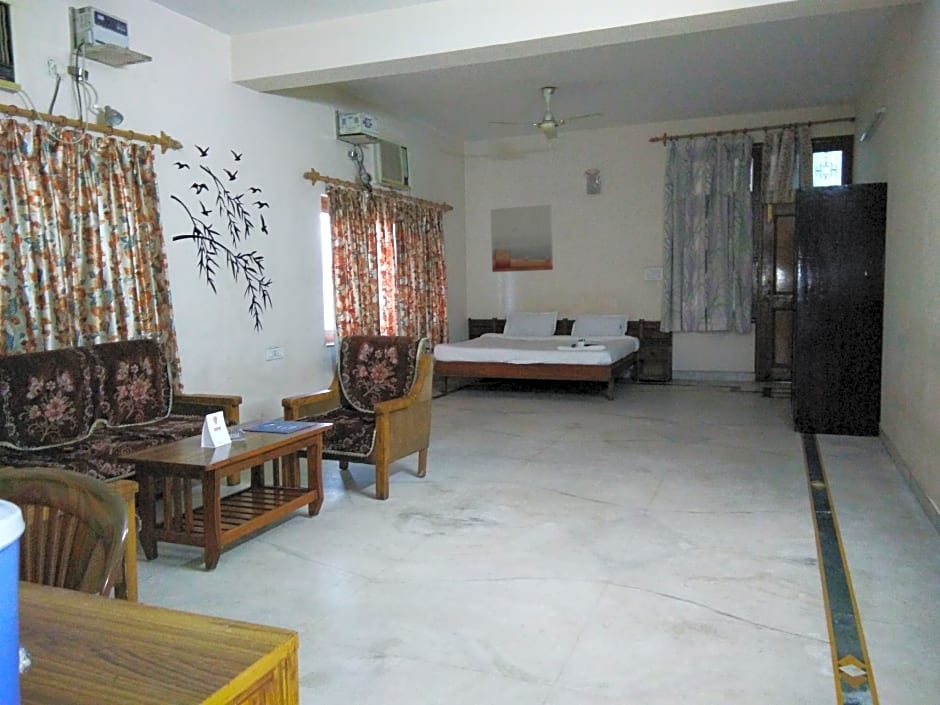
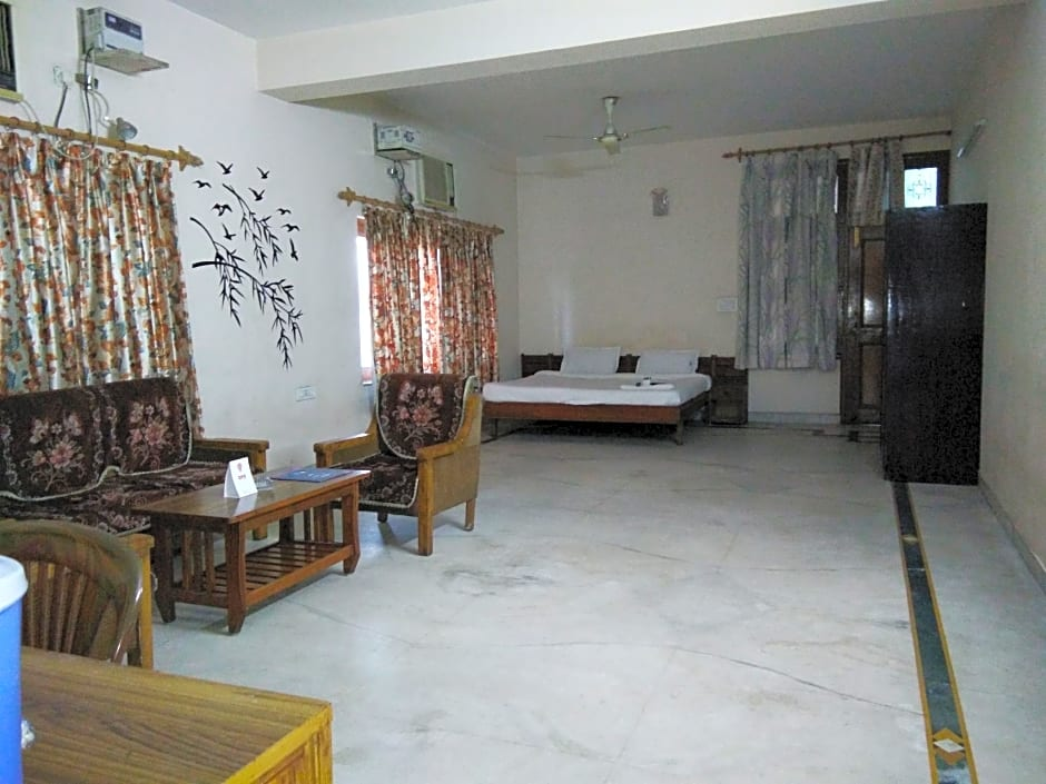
- wall art (521, 239)
